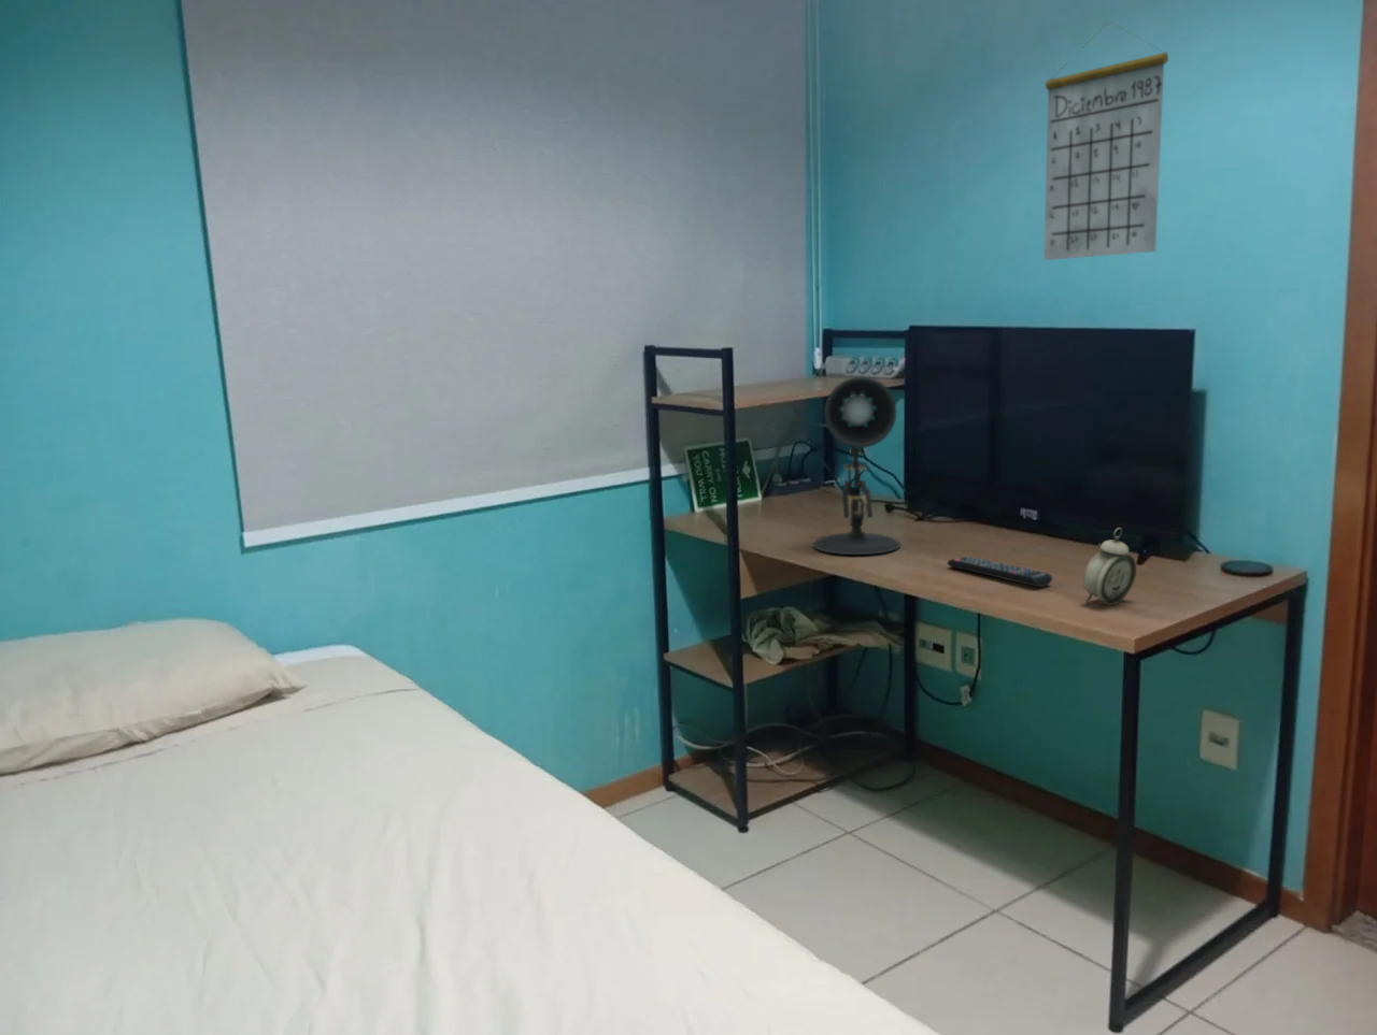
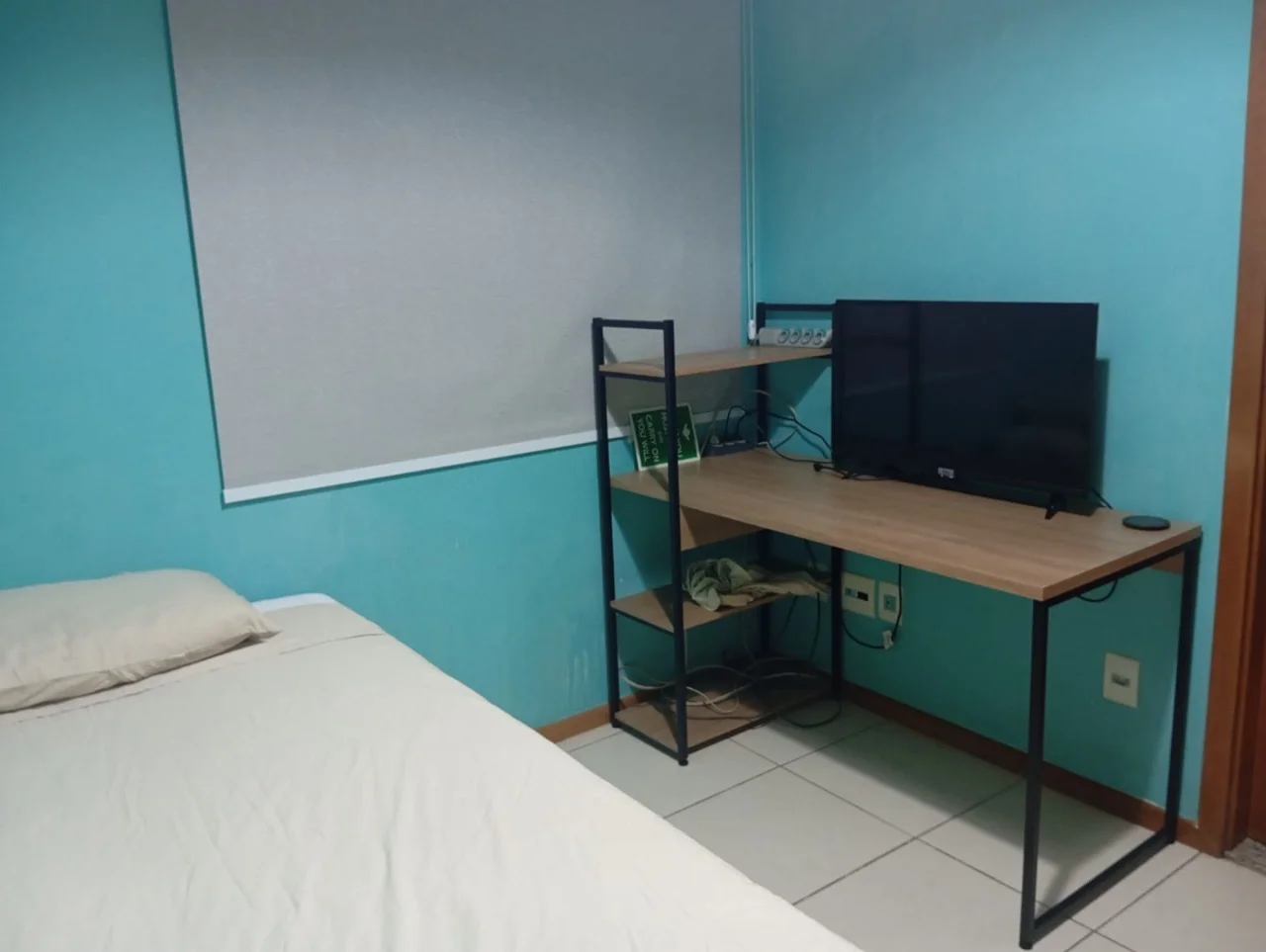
- remote control (997, 571)
- desk lamp (856, 461)
- calendar (1102, 140)
- alarm clock (1109, 564)
